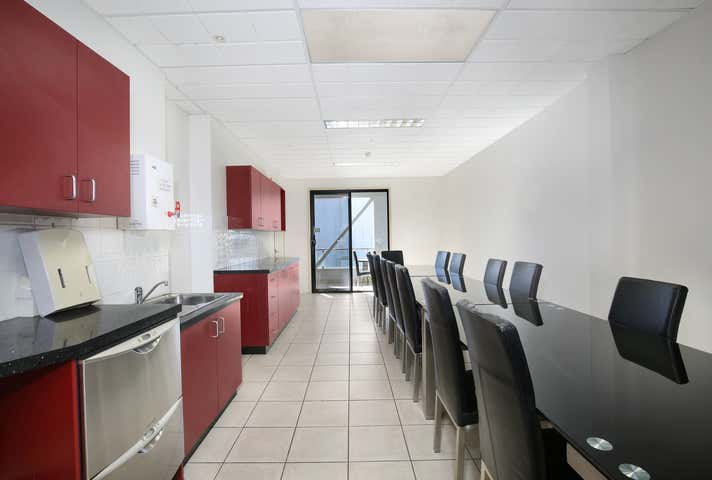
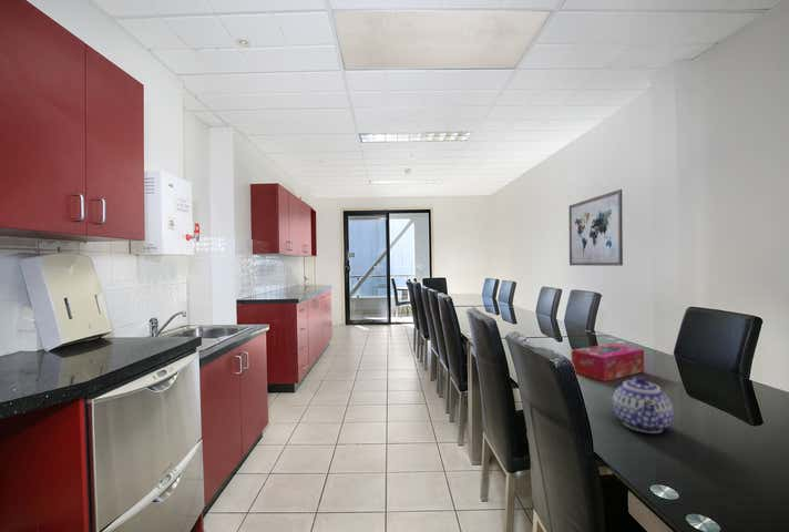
+ tissue box (607, 360)
+ teapot (642, 400)
+ wall art (592, 232)
